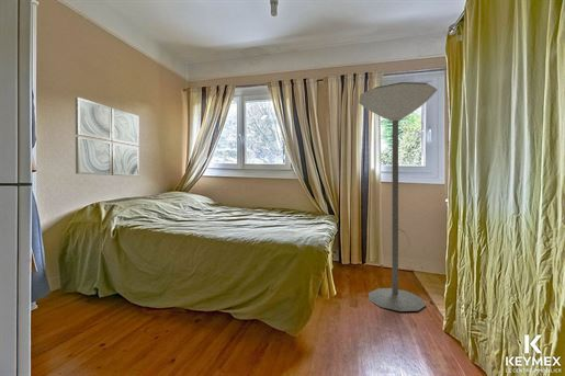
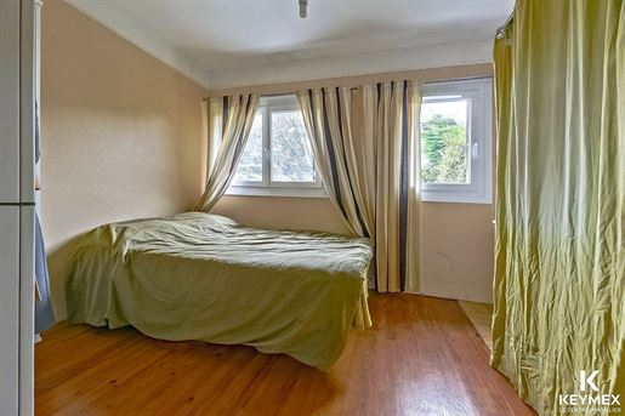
- wall art (111, 140)
- floor lamp (395, 197)
